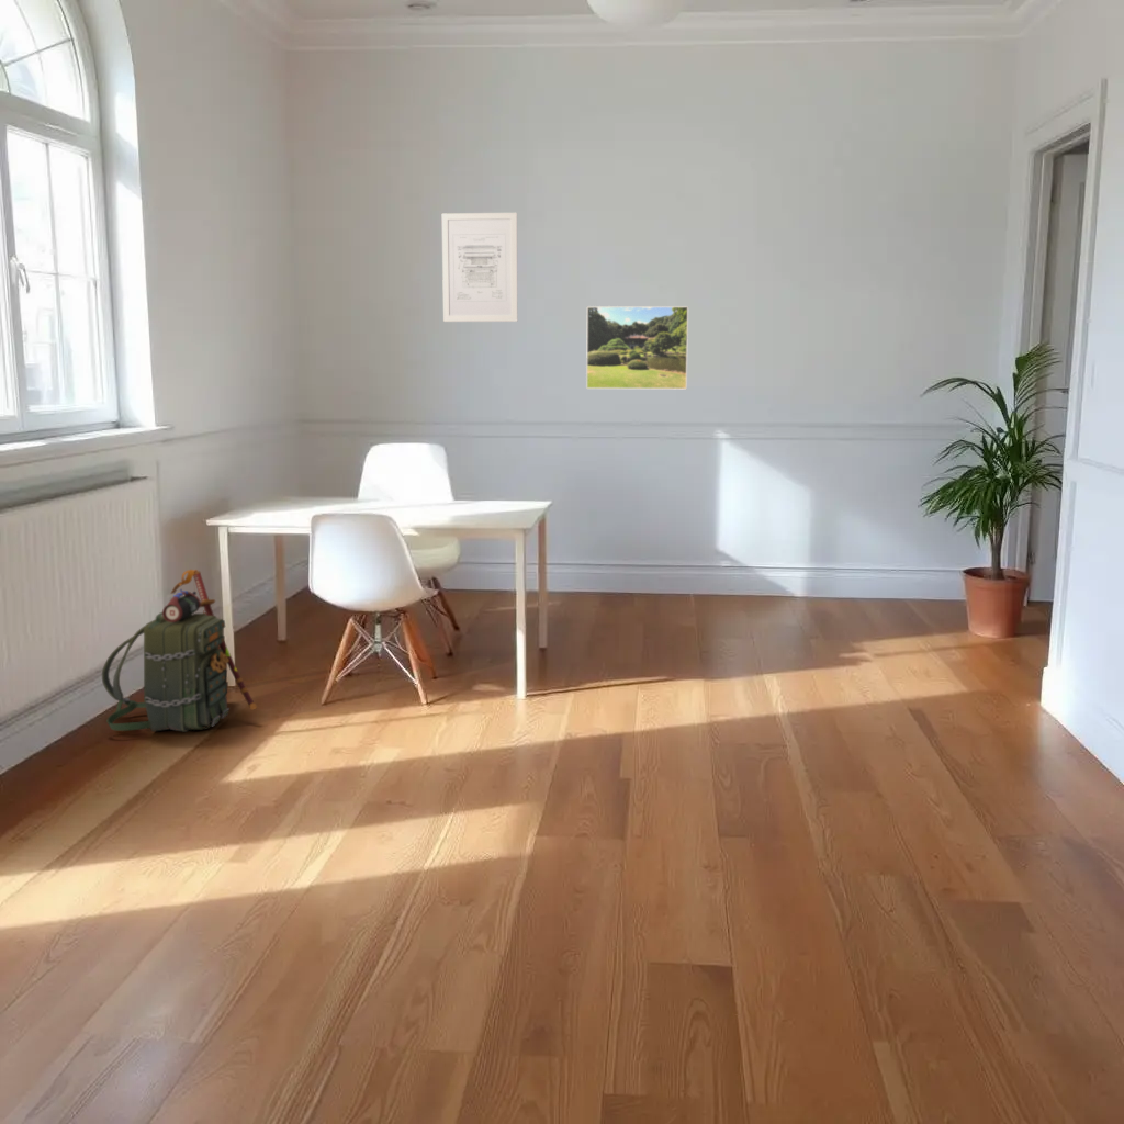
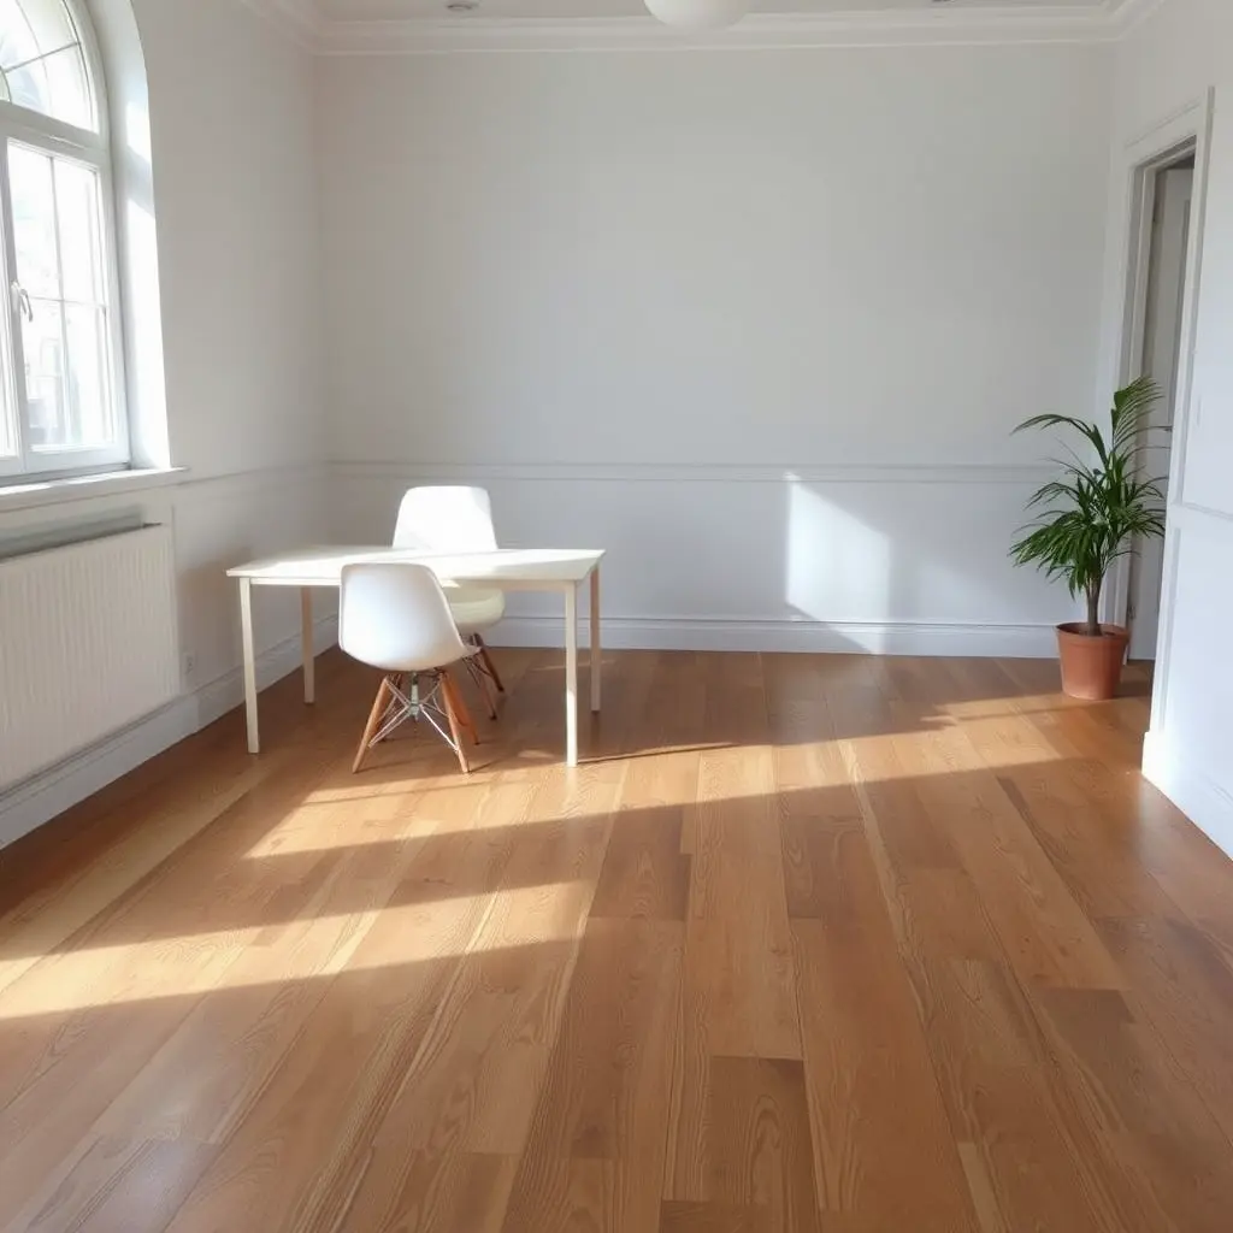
- wall art (480, 267)
- backpack (178, 648)
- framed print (637, 348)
